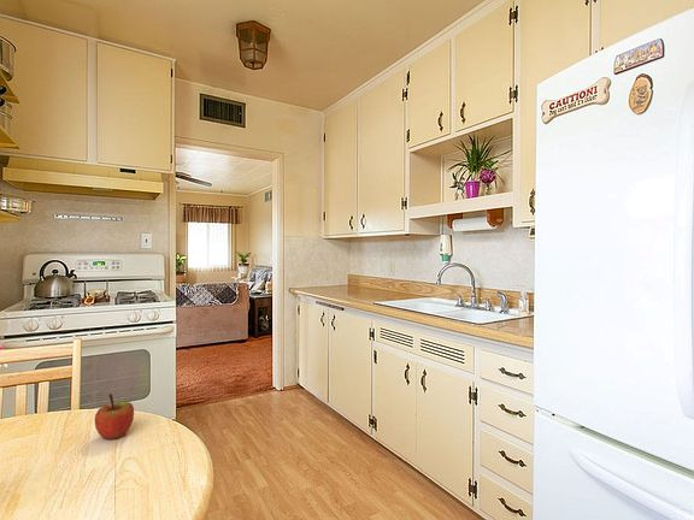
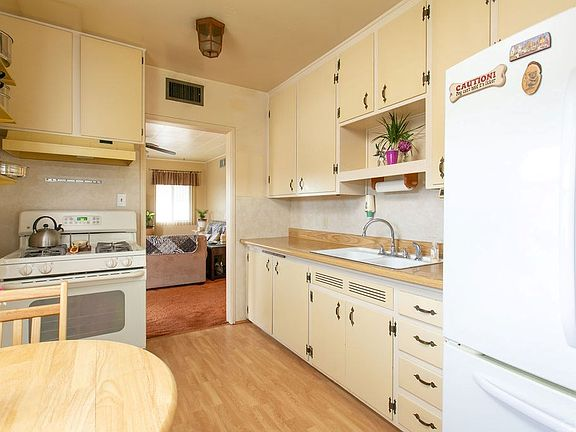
- apple (113, 414)
